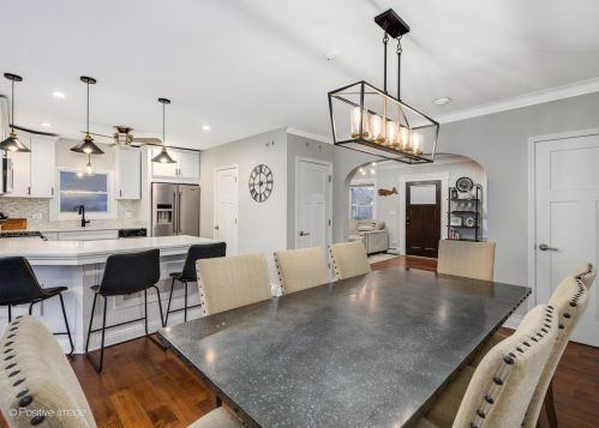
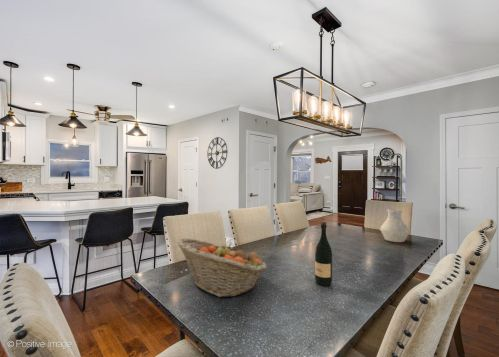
+ fruit basket (220, 260)
+ vase (394, 224)
+ wine bottle (323, 252)
